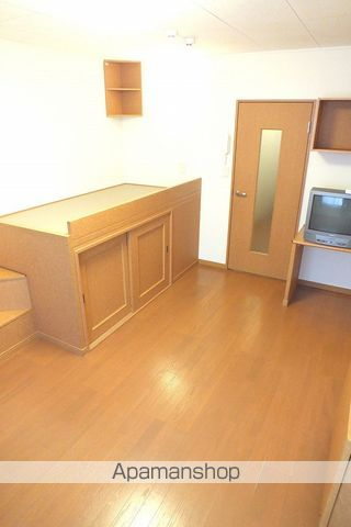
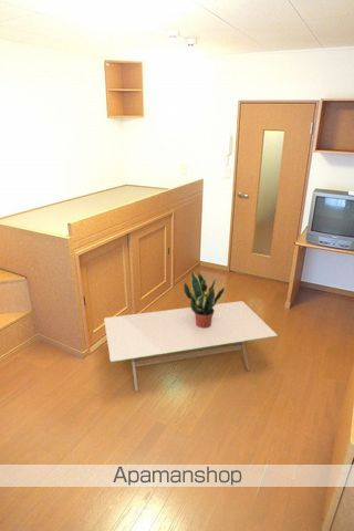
+ potted plant (206, 299)
+ coffee table (186, 344)
